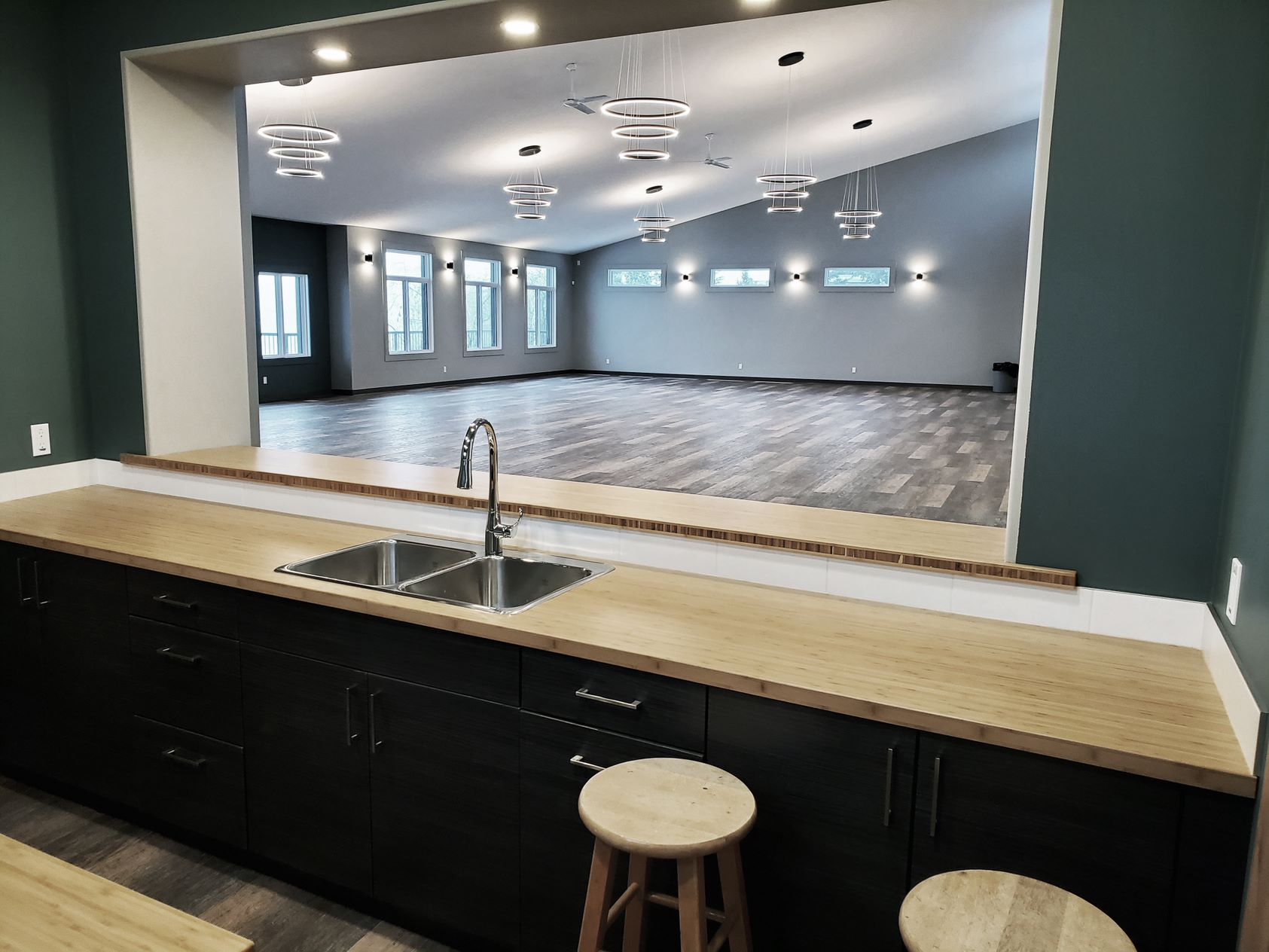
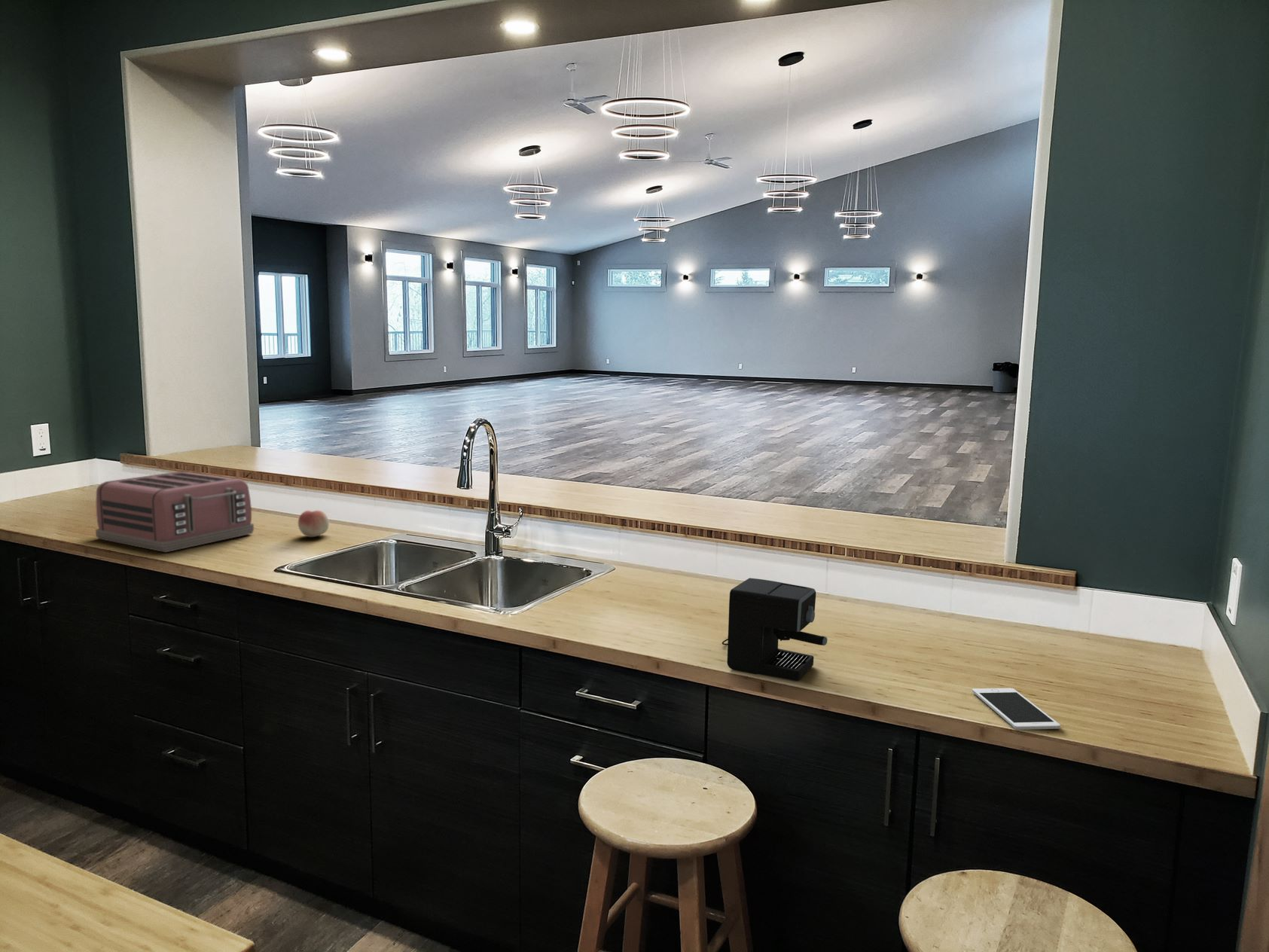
+ fruit (313, 523)
+ coffee maker (781, 615)
+ cell phone (1014, 707)
+ toaster (179, 508)
